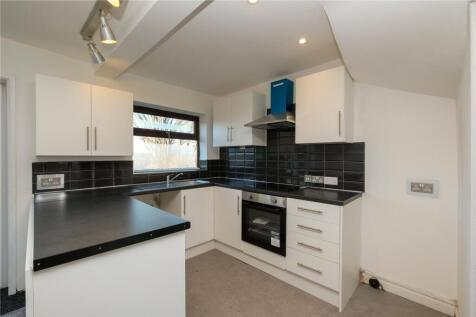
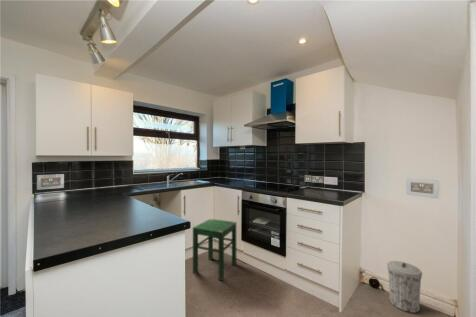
+ stool (215, 249)
+ trash can (403, 284)
